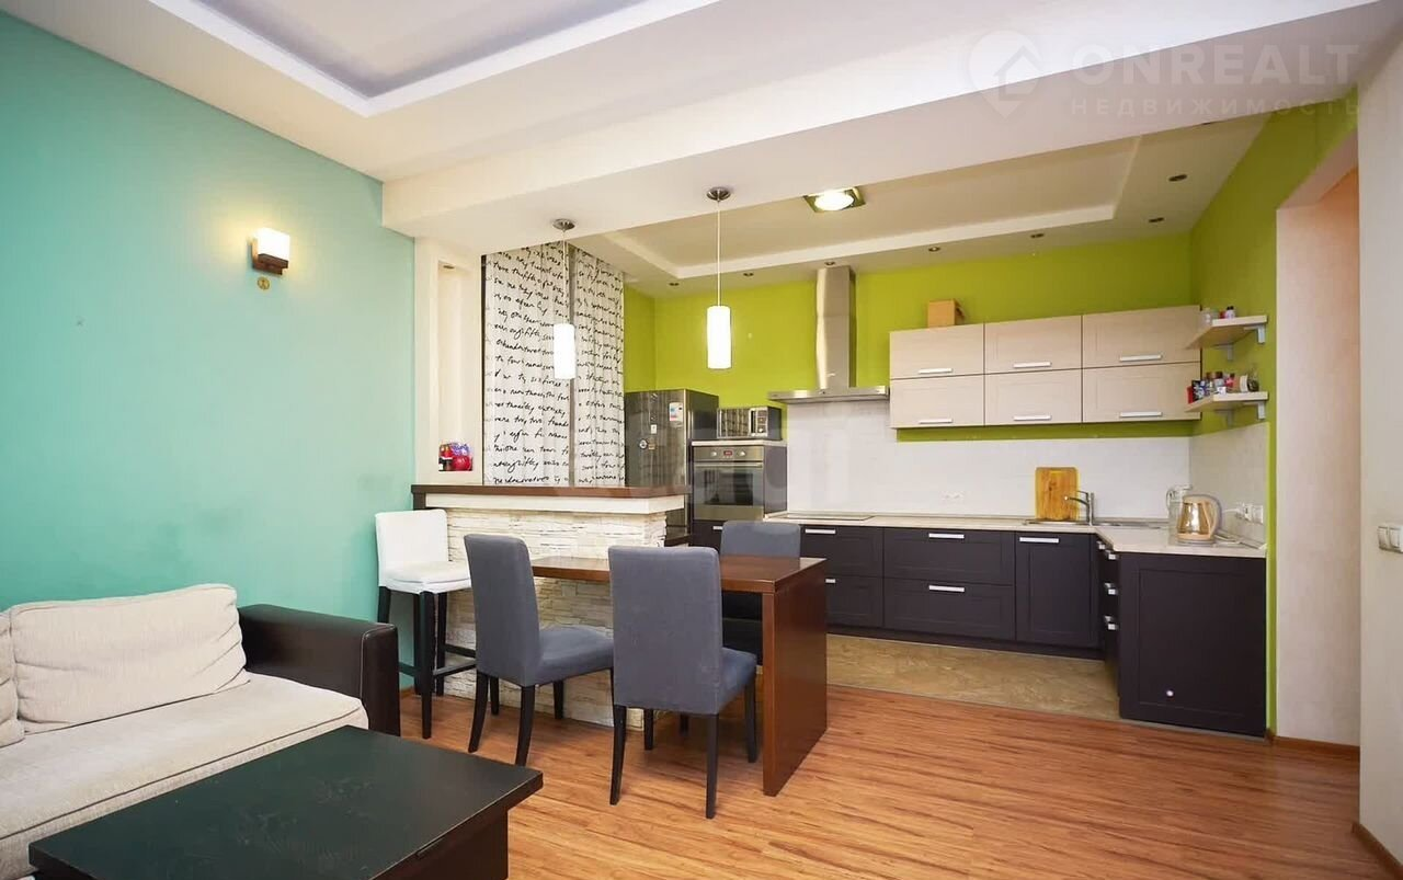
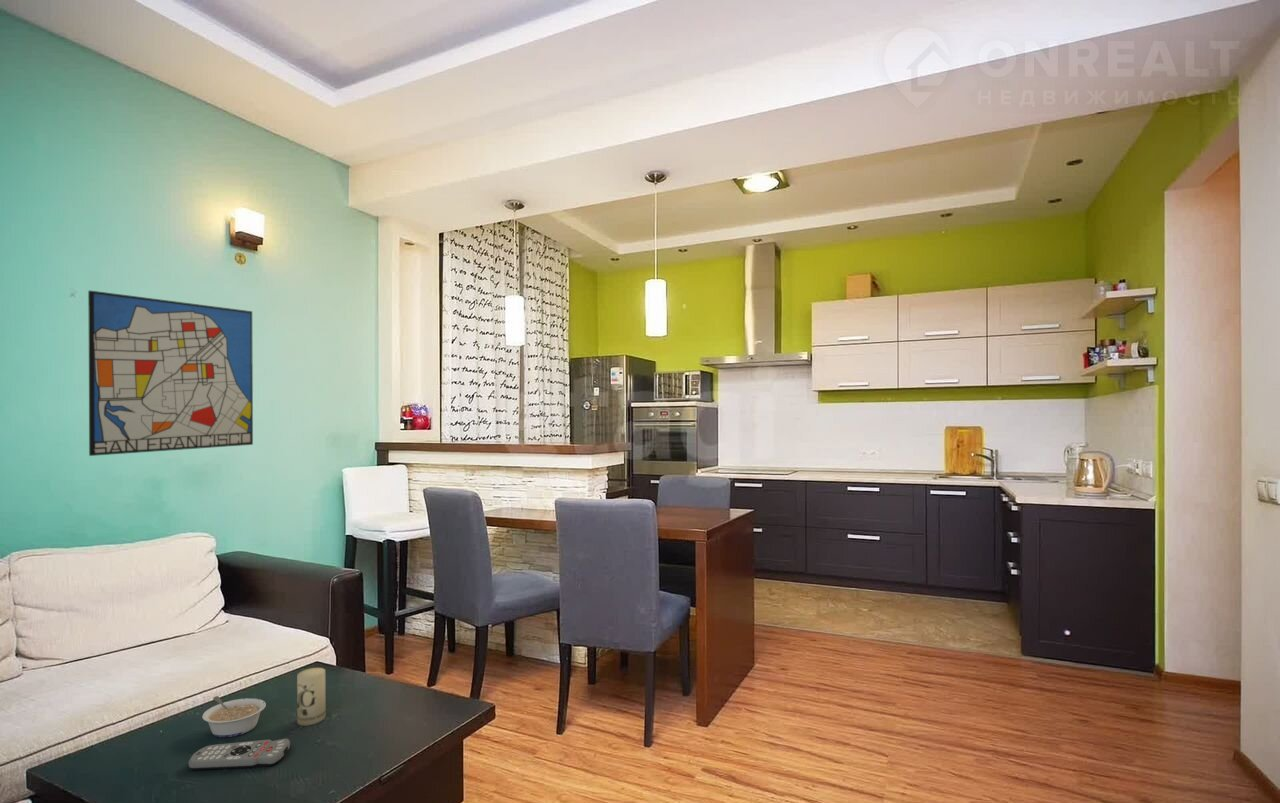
+ remote control (239, 755)
+ legume (232, 717)
+ wall art (179, 375)
+ candle (311, 696)
